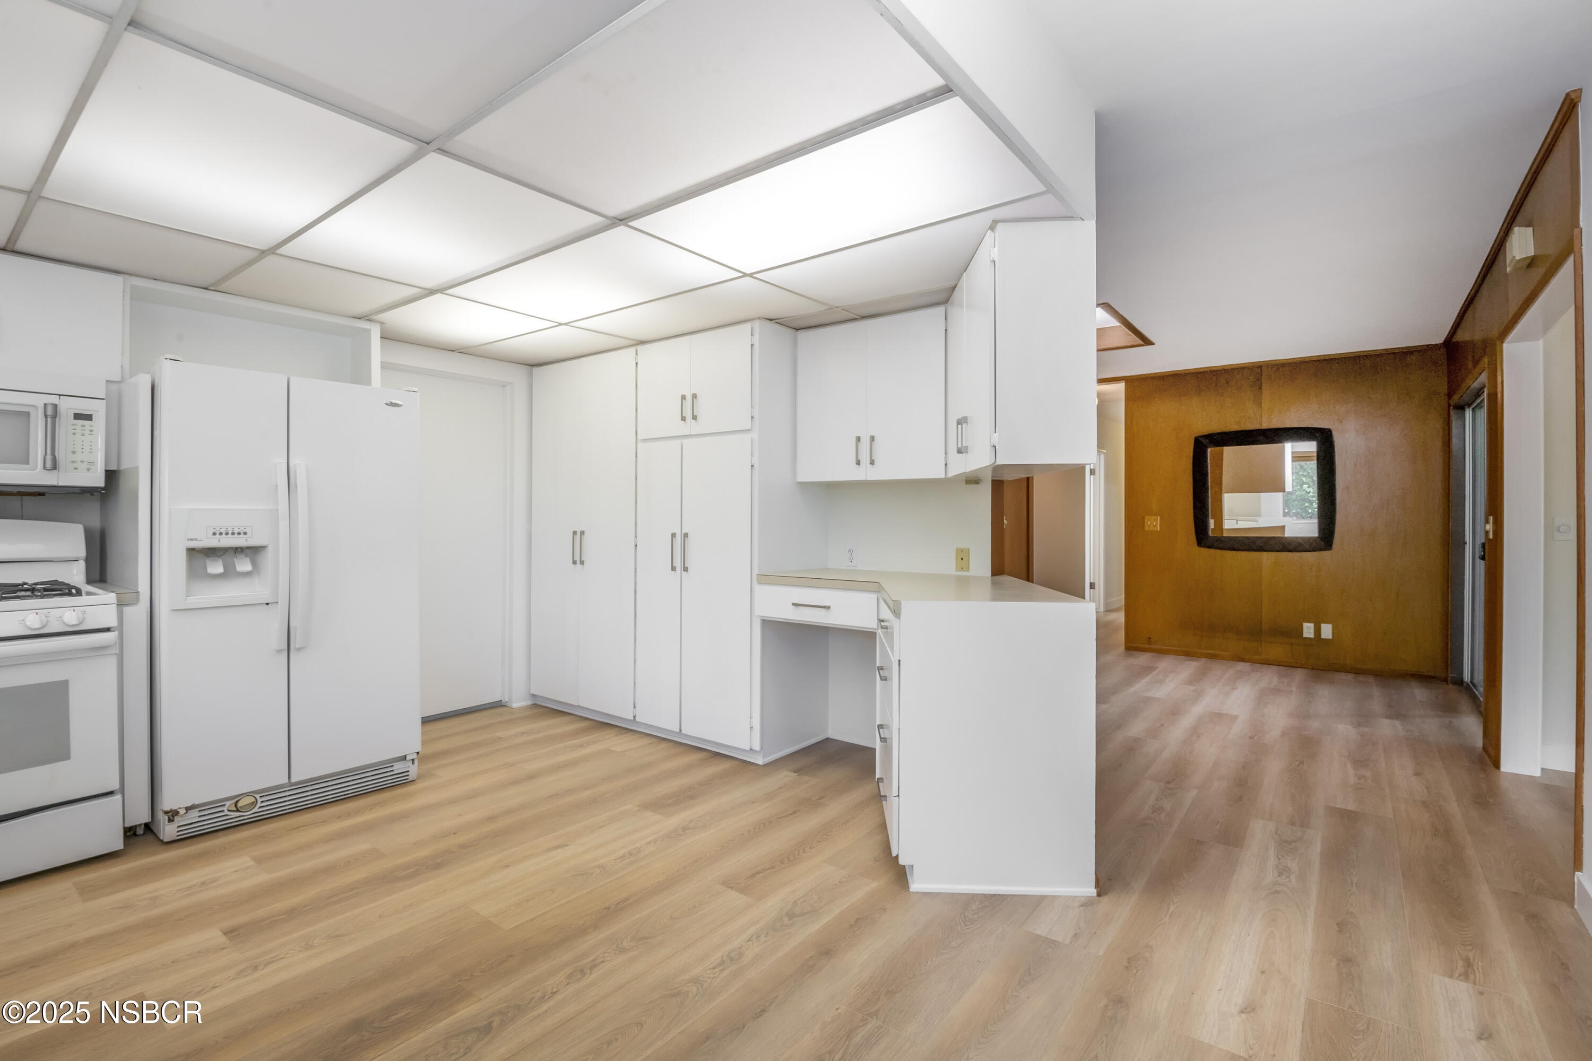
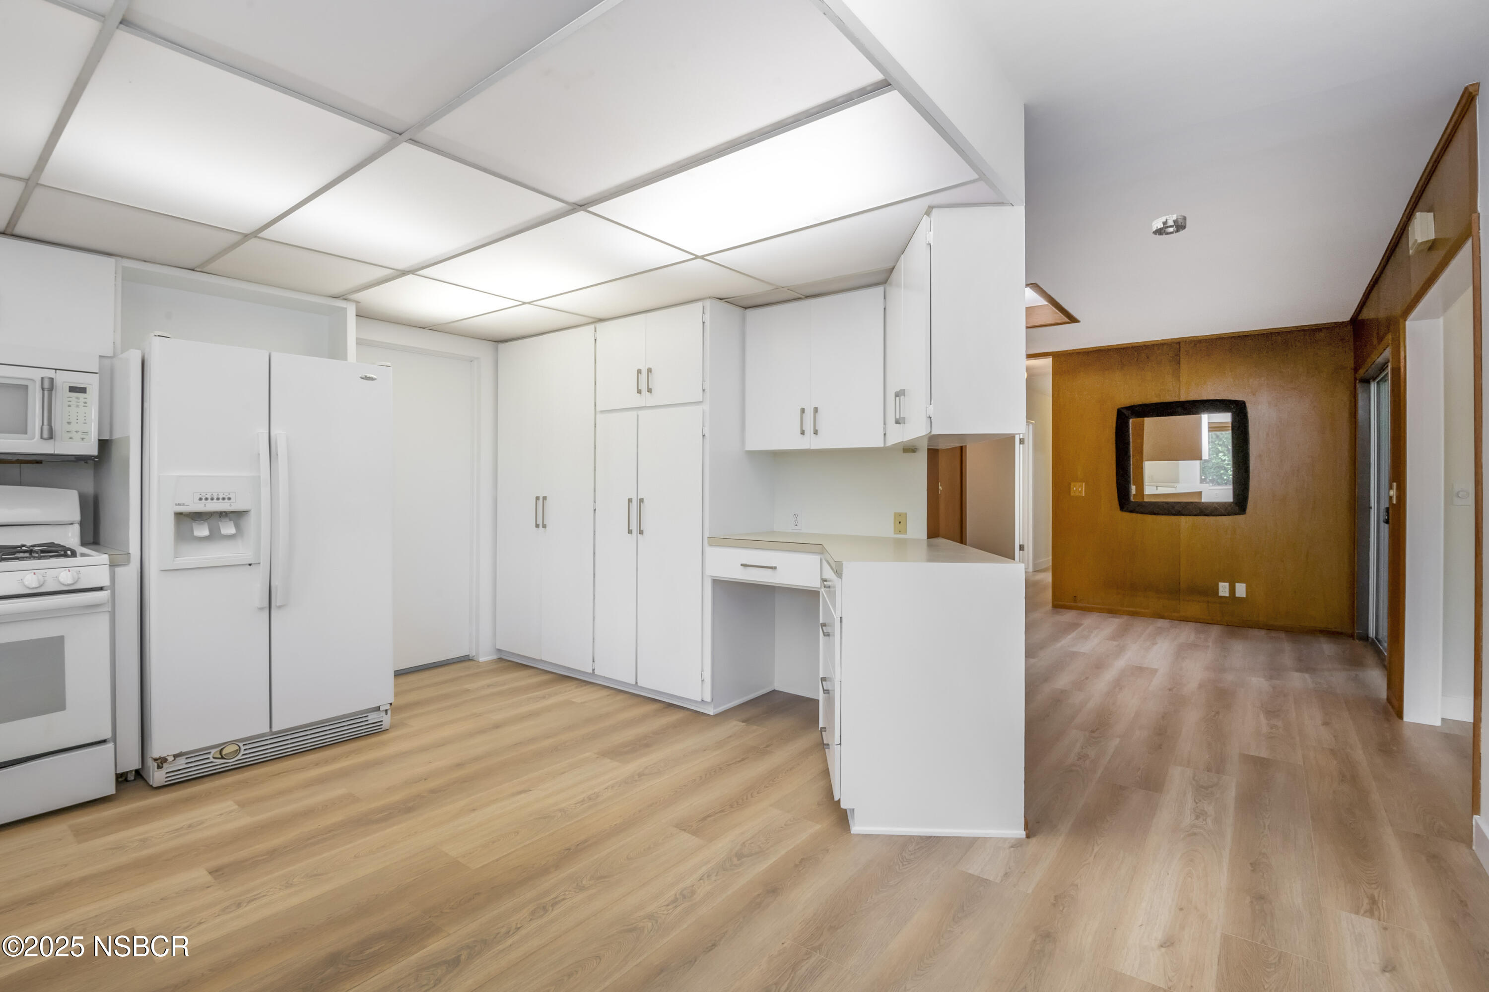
+ smoke detector (1169, 224)
